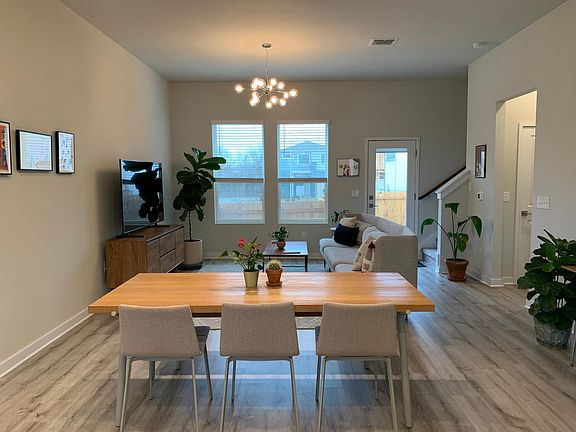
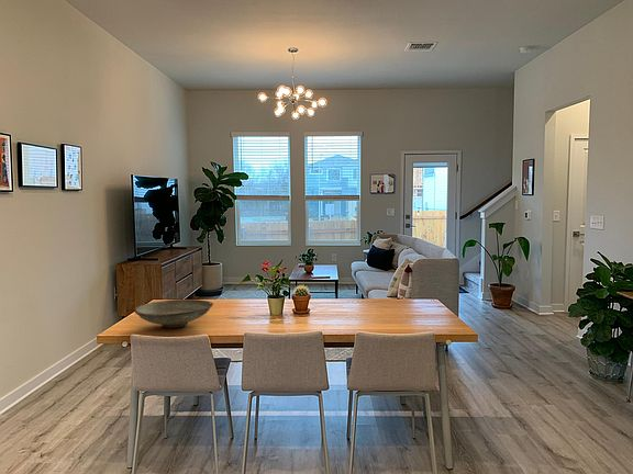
+ decorative bowl (175, 315)
